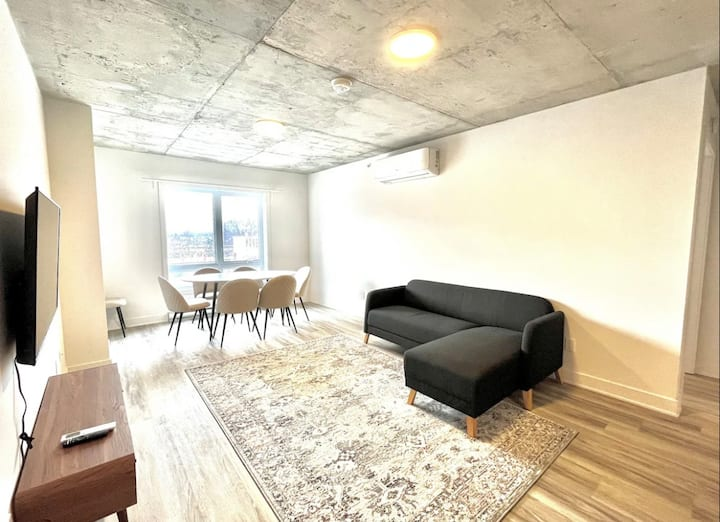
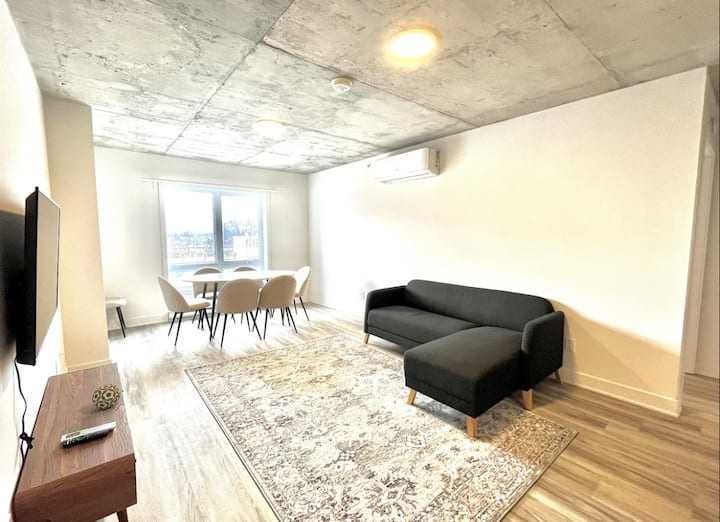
+ decorative ball (106, 396)
